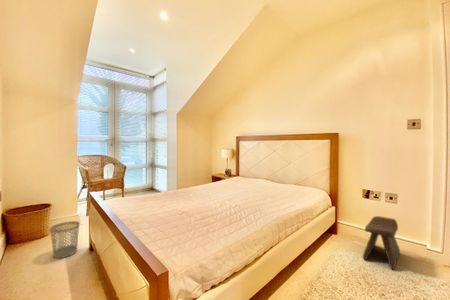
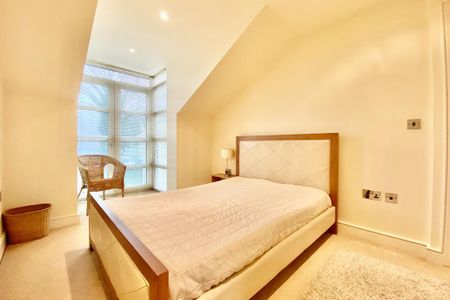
- stool (382, 239)
- wastebasket (64, 239)
